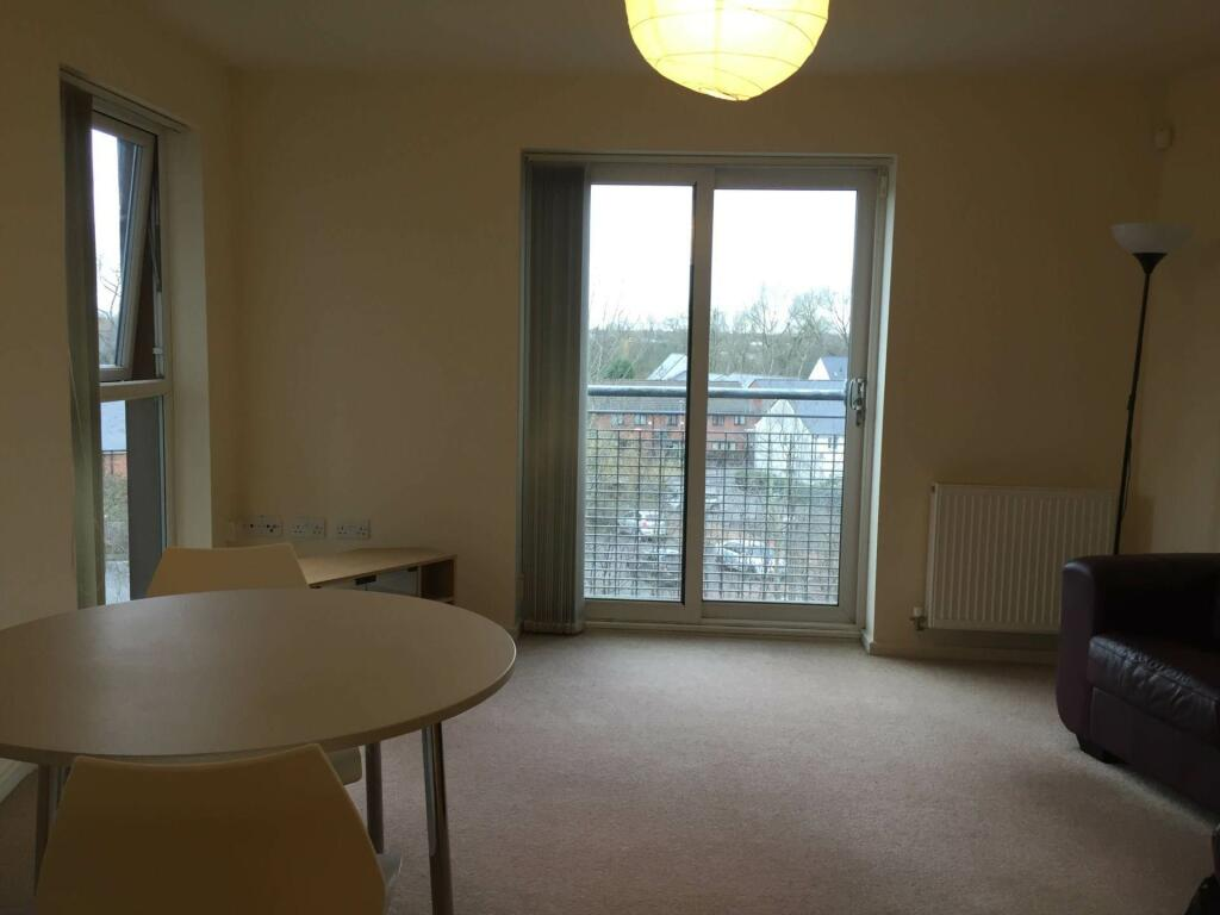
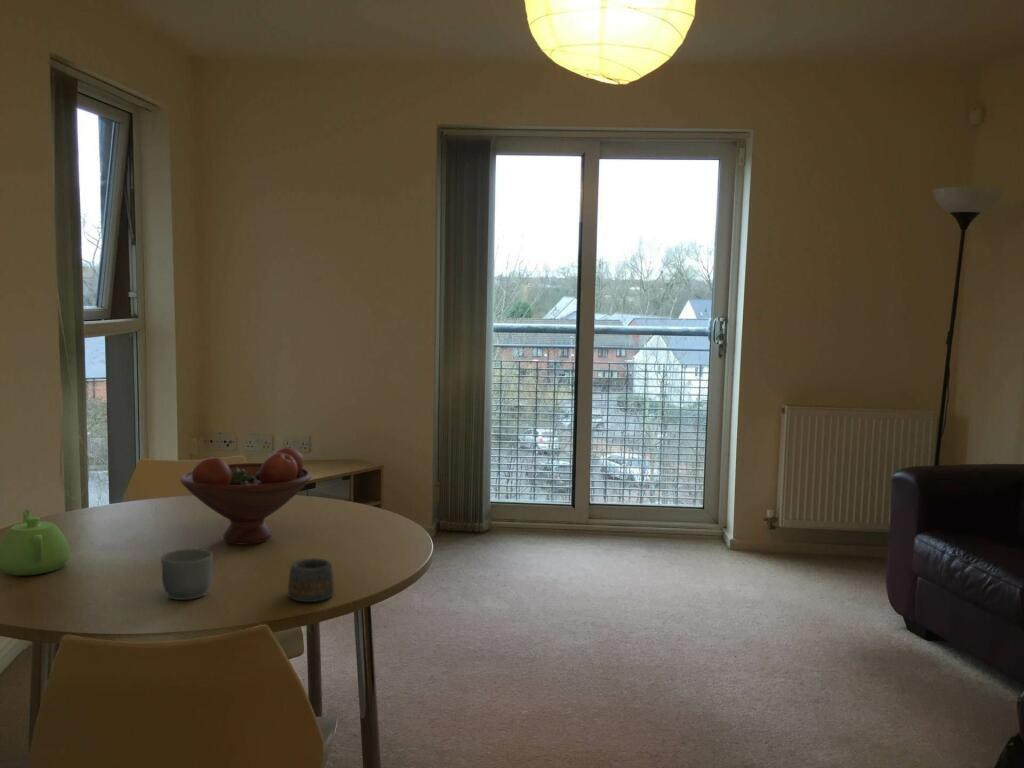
+ mug (186, 572)
+ fruit bowl (247, 494)
+ teapot (32, 541)
+ mug (308, 577)
